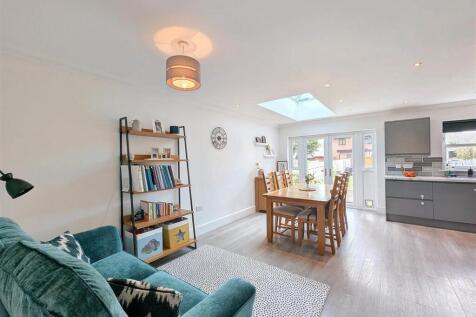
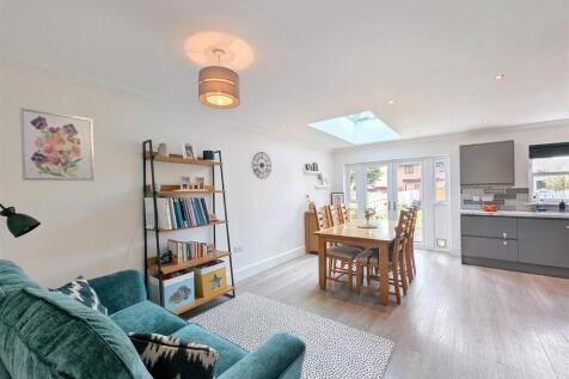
+ wall art (60, 147)
